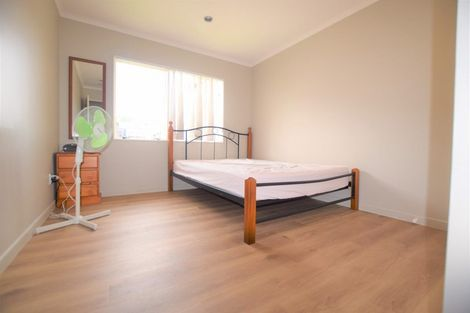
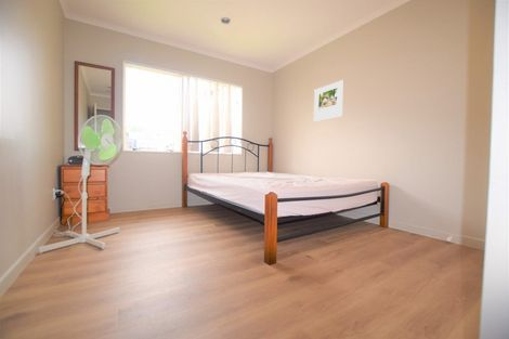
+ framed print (327, 102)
